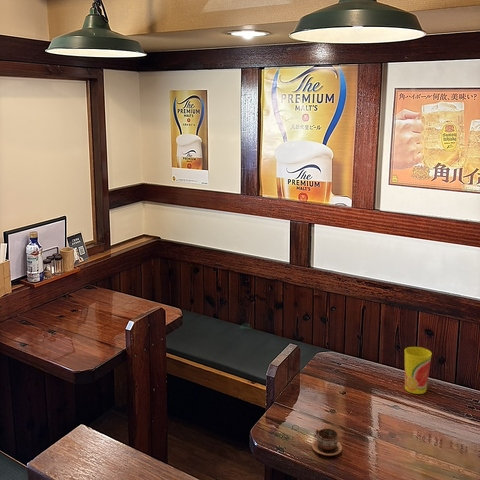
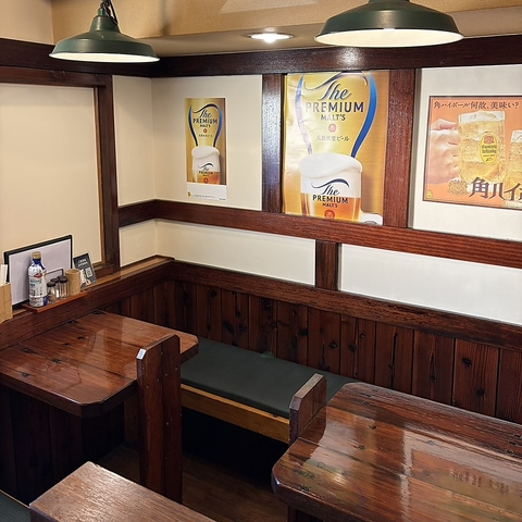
- cup (326, 440)
- cup (416, 370)
